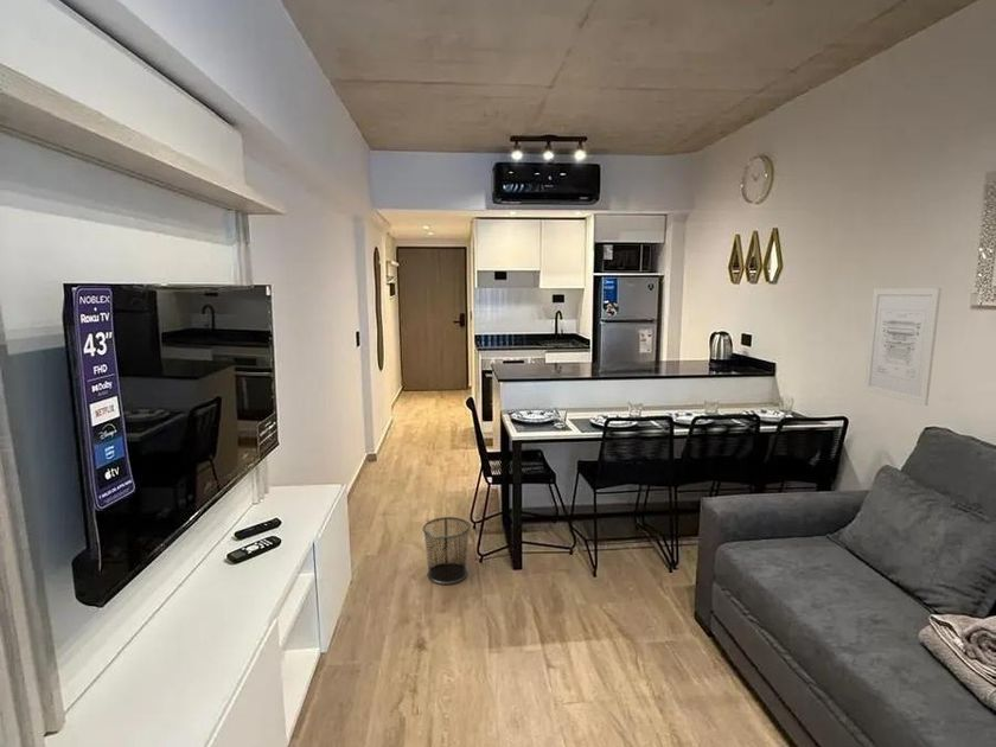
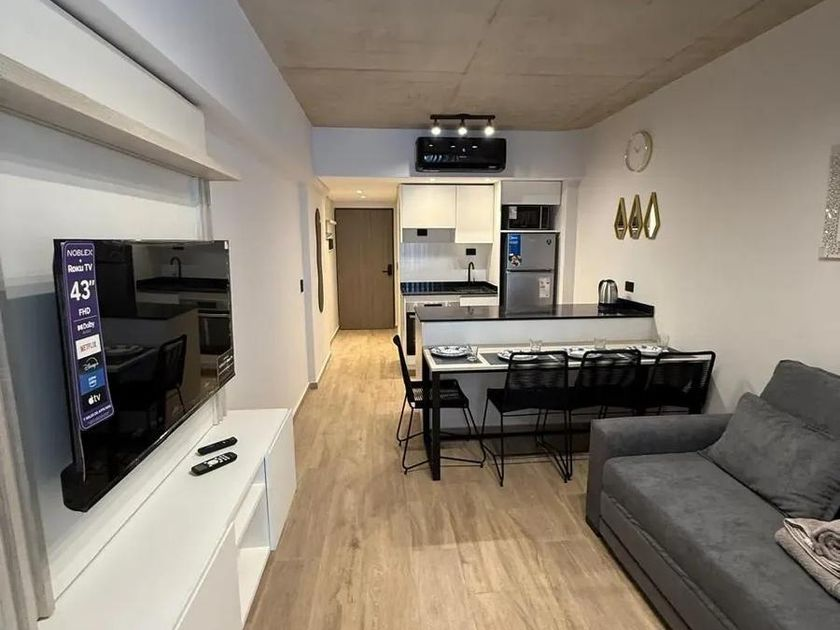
- waste bin (447, 550)
- wall art (899, 344)
